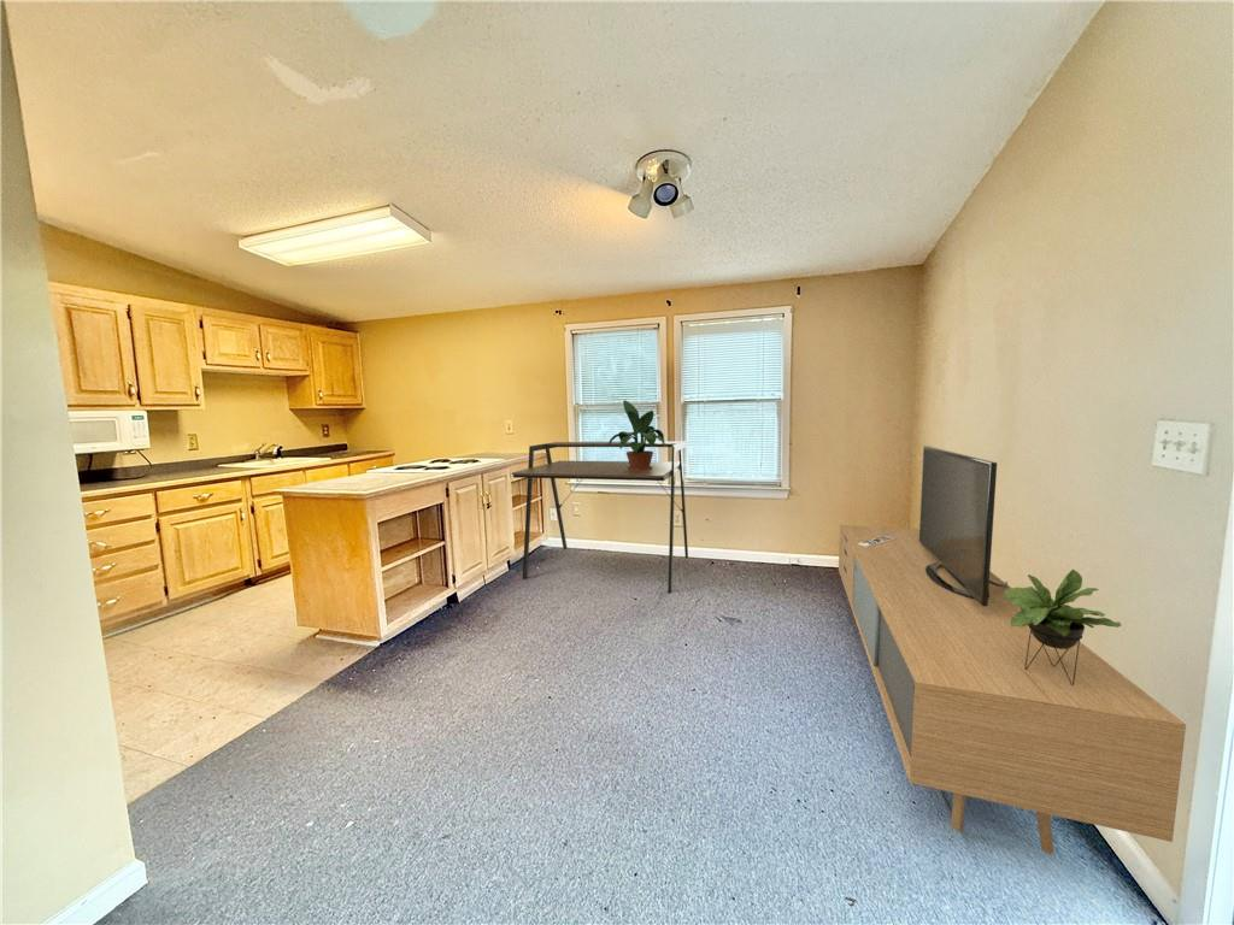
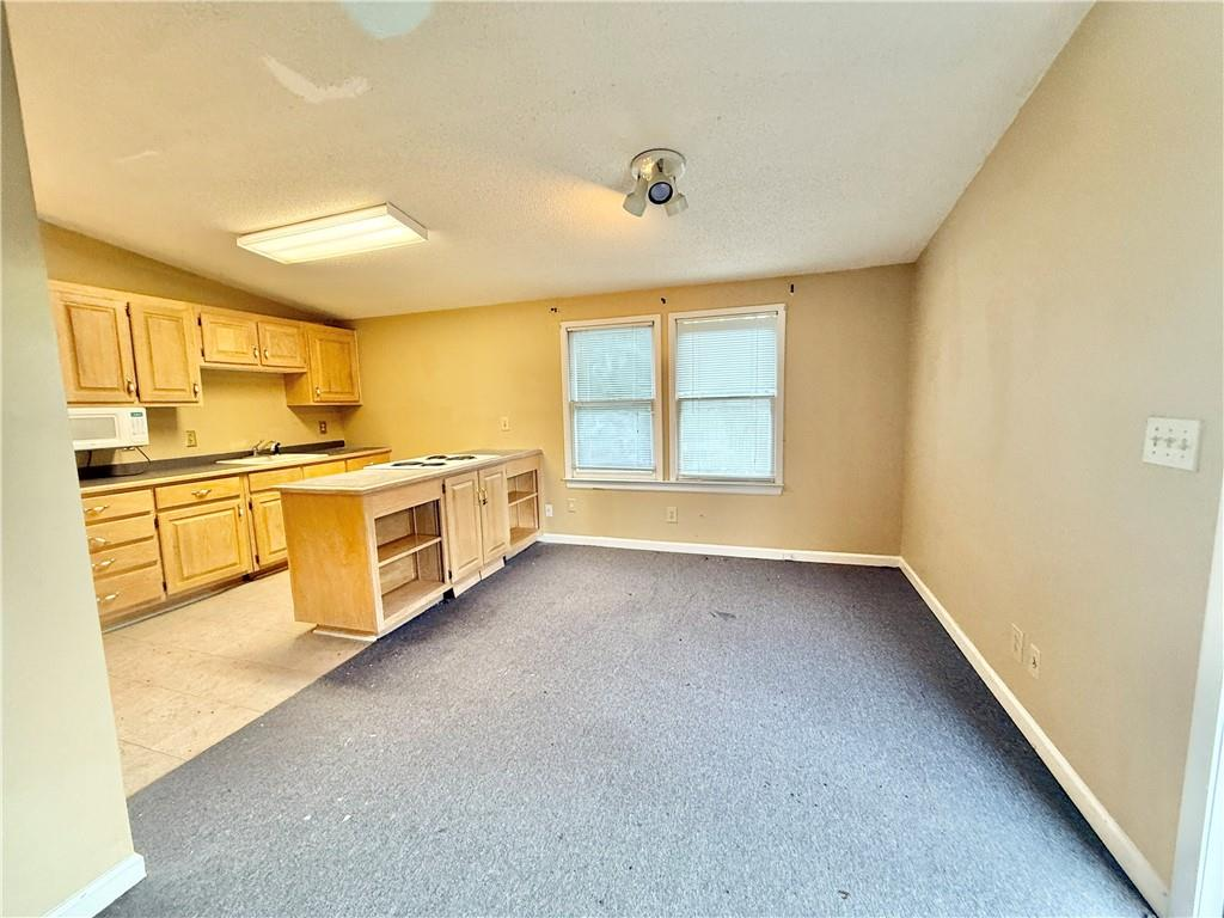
- media console (935, 573)
- potted plant (640, 434)
- desk (605, 478)
